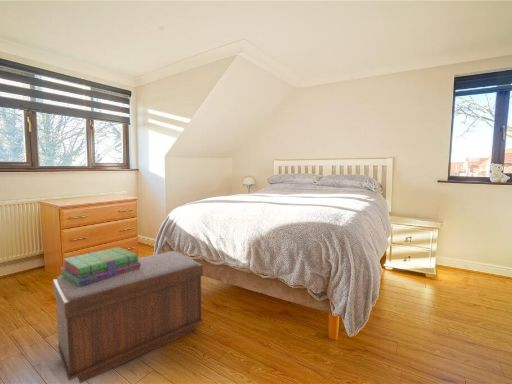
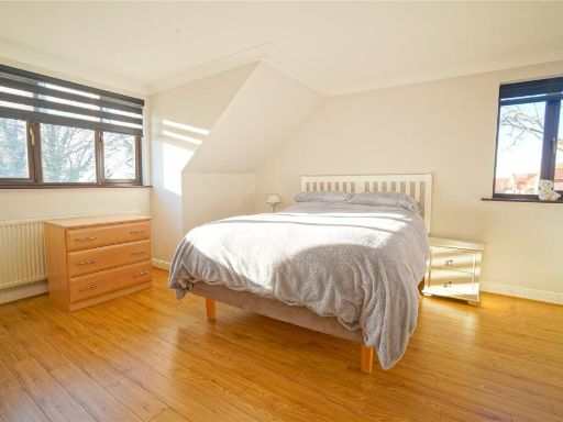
- stack of books (101, 263)
- bench (134, 303)
